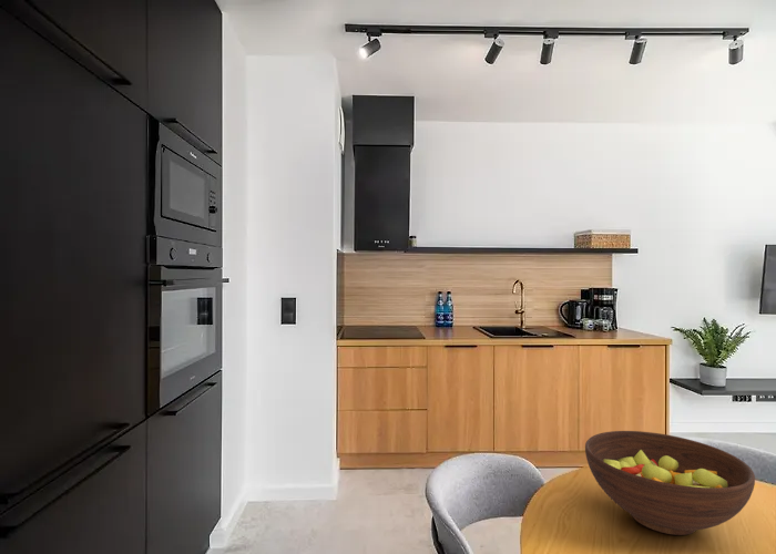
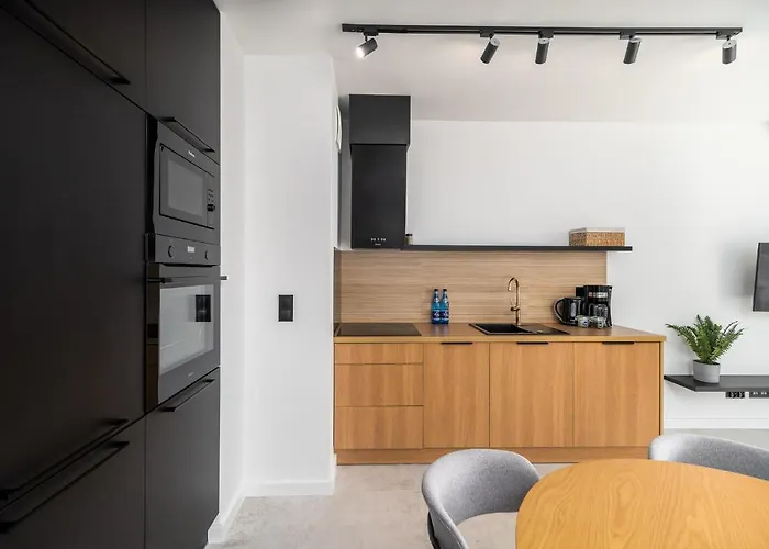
- fruit bowl (662, 488)
